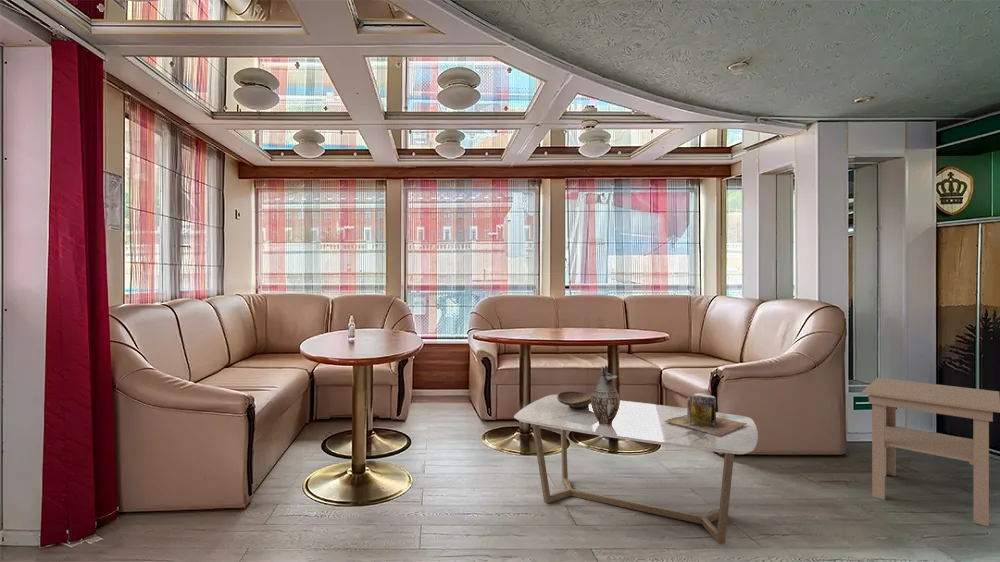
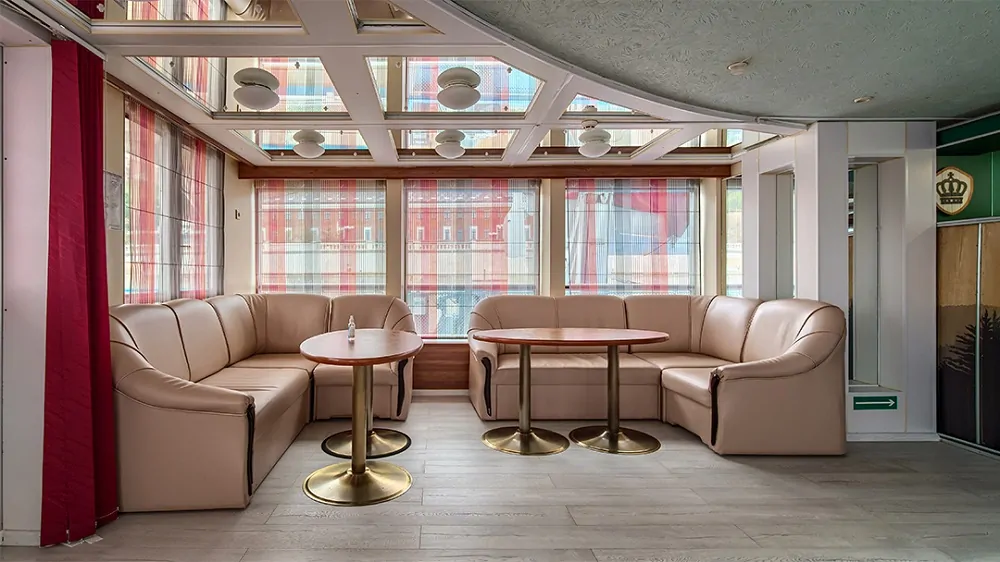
- side table (930, 444)
- decorative vase (605, 394)
- coffee table (633, 440)
- books (705, 408)
- decorative bowl (577, 400)
